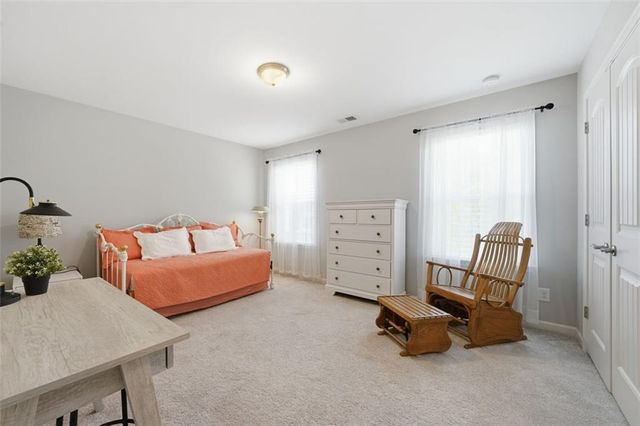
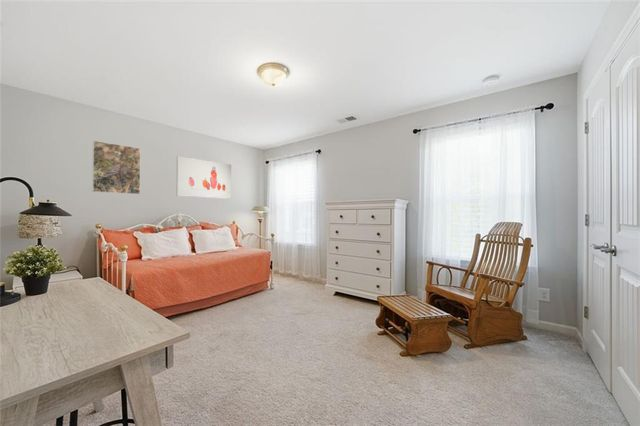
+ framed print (117, 168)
+ wall art (205, 179)
